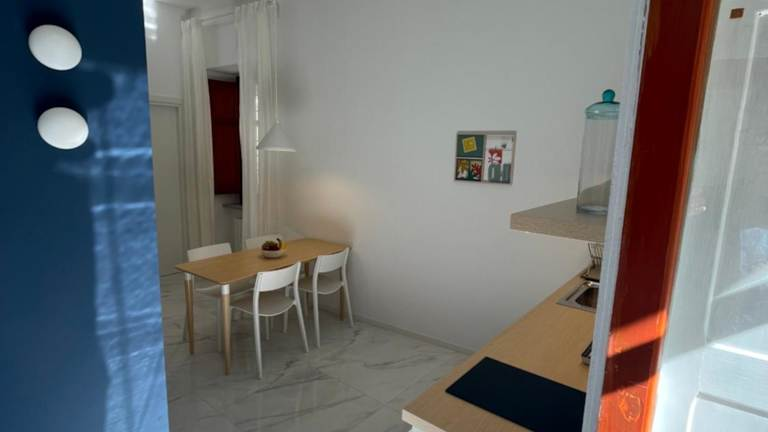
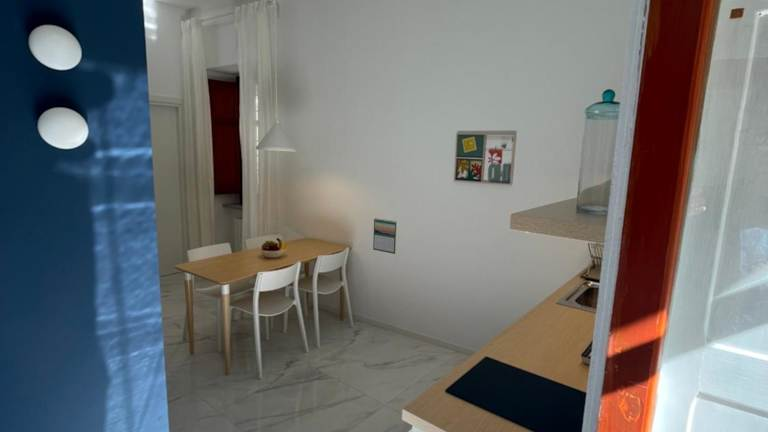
+ calendar (384, 235)
